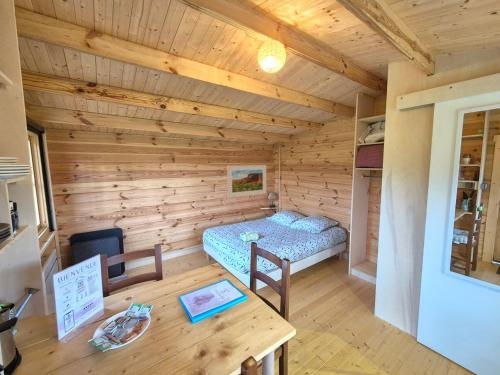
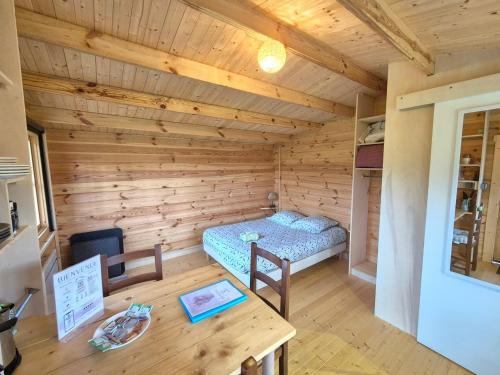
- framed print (247, 180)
